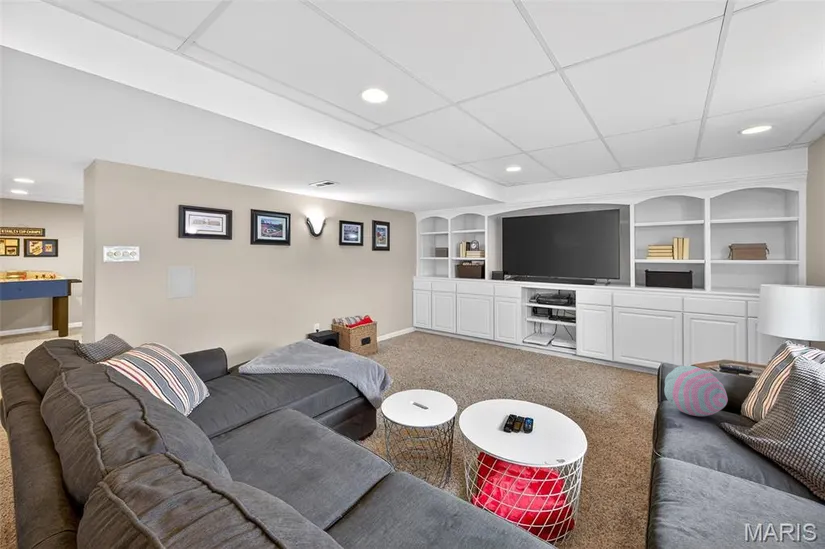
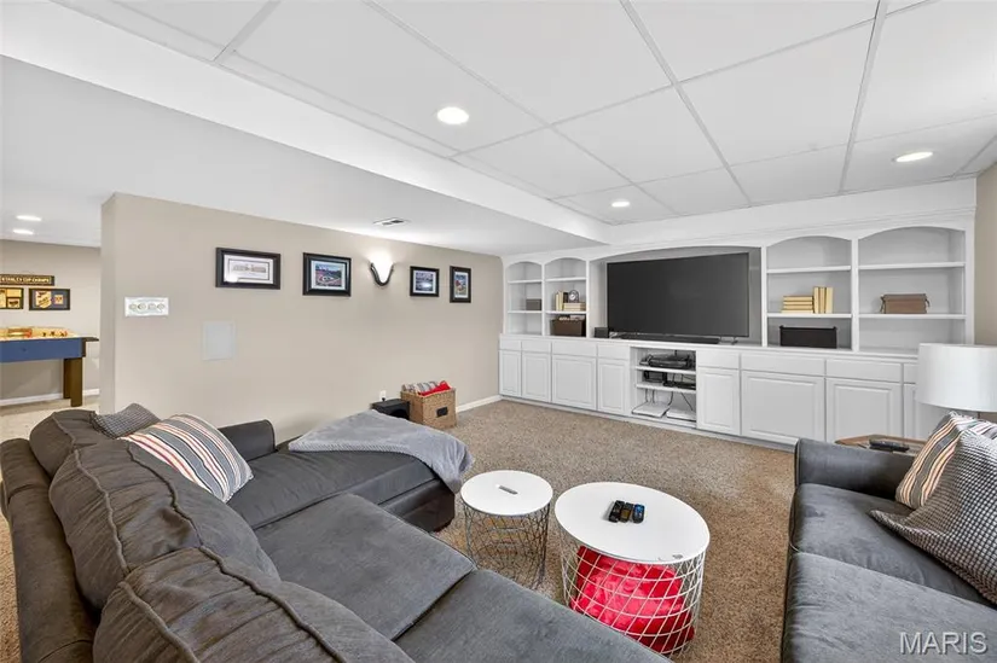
- cushion (694, 391)
